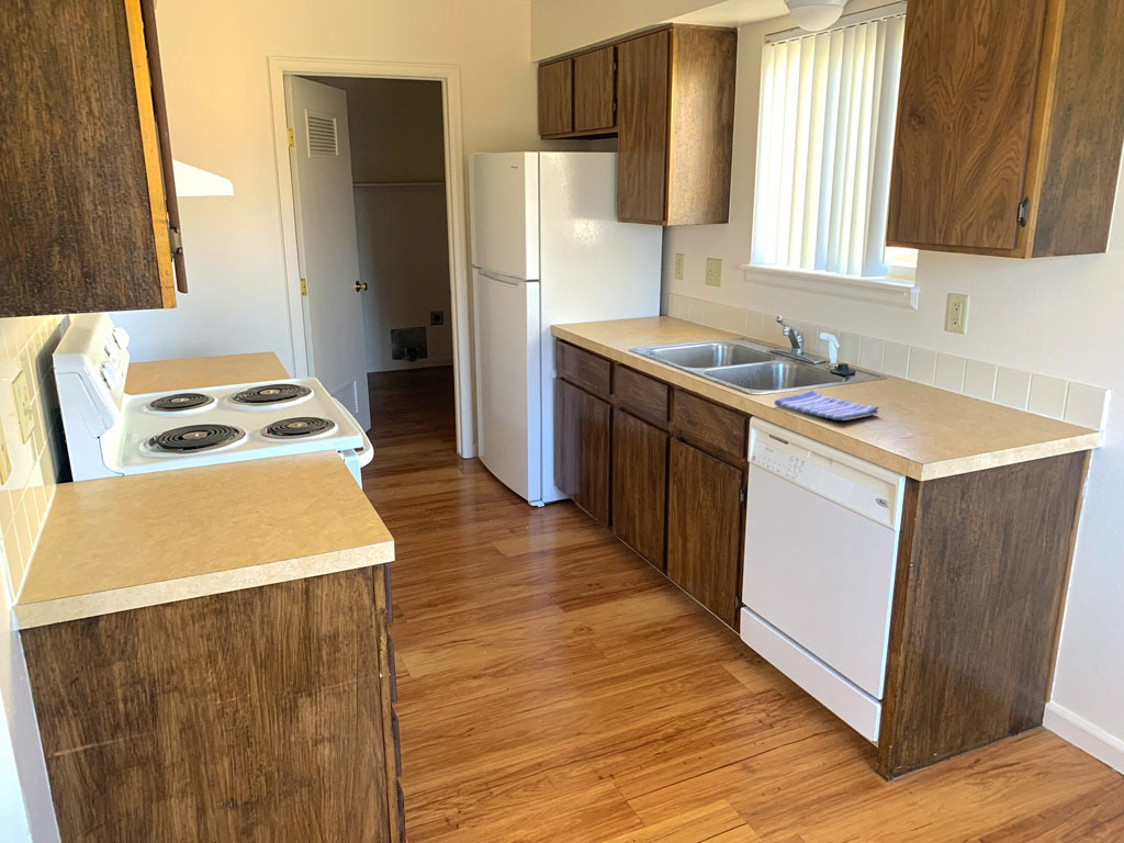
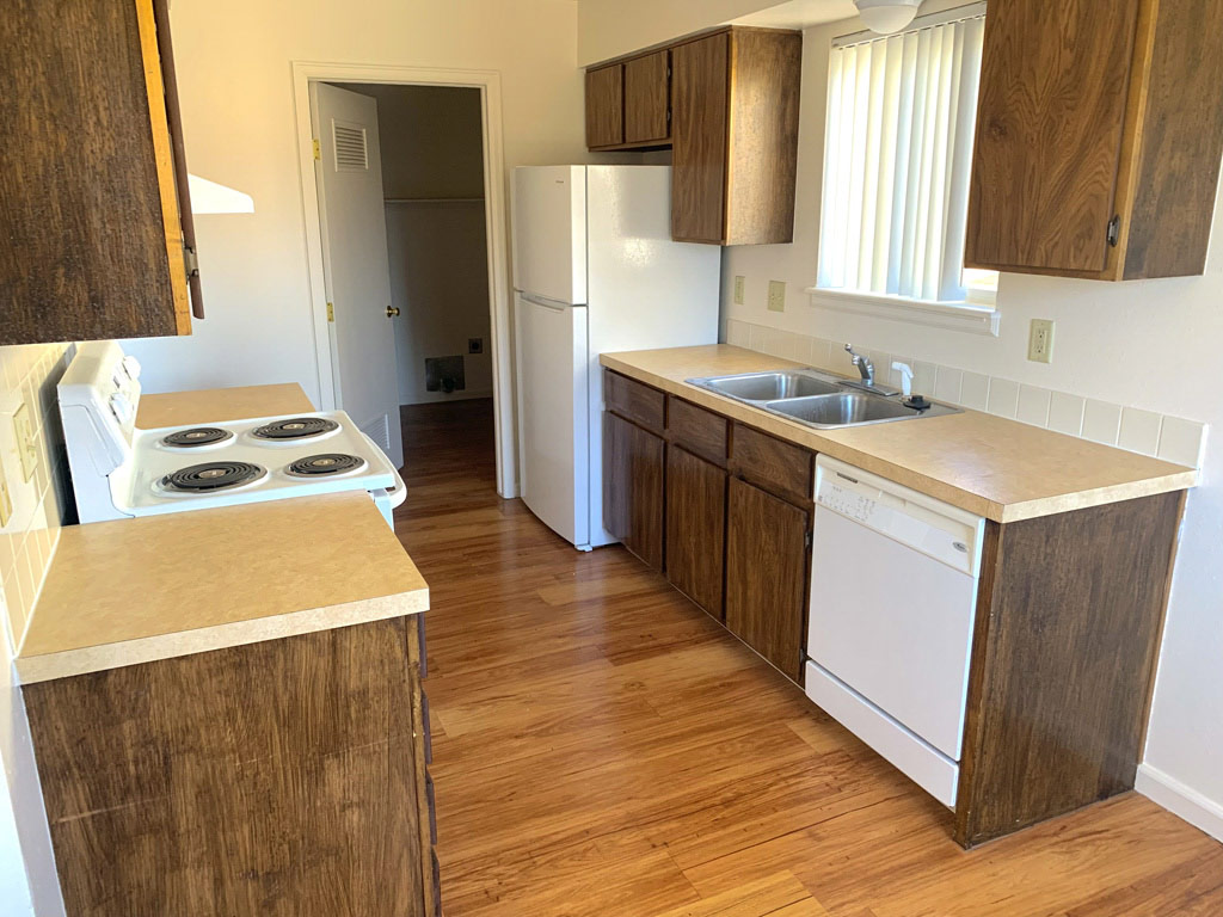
- dish towel (824, 405)
